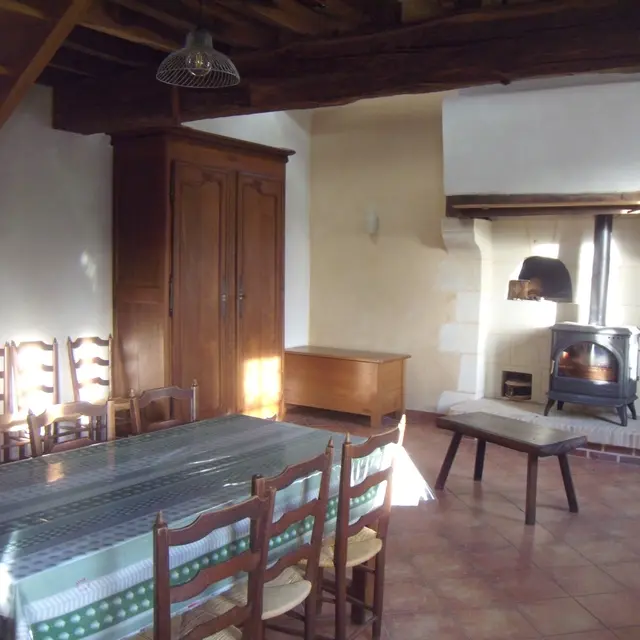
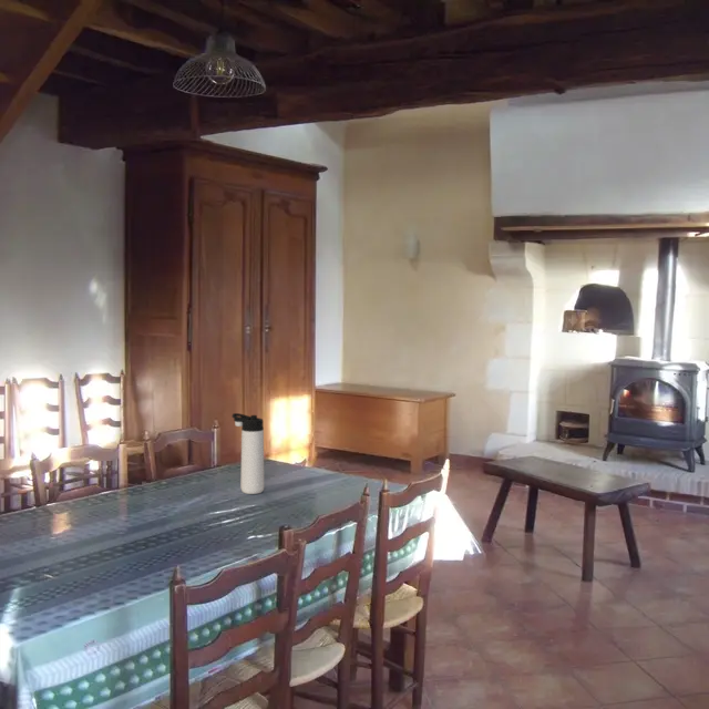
+ thermos bottle (247, 453)
